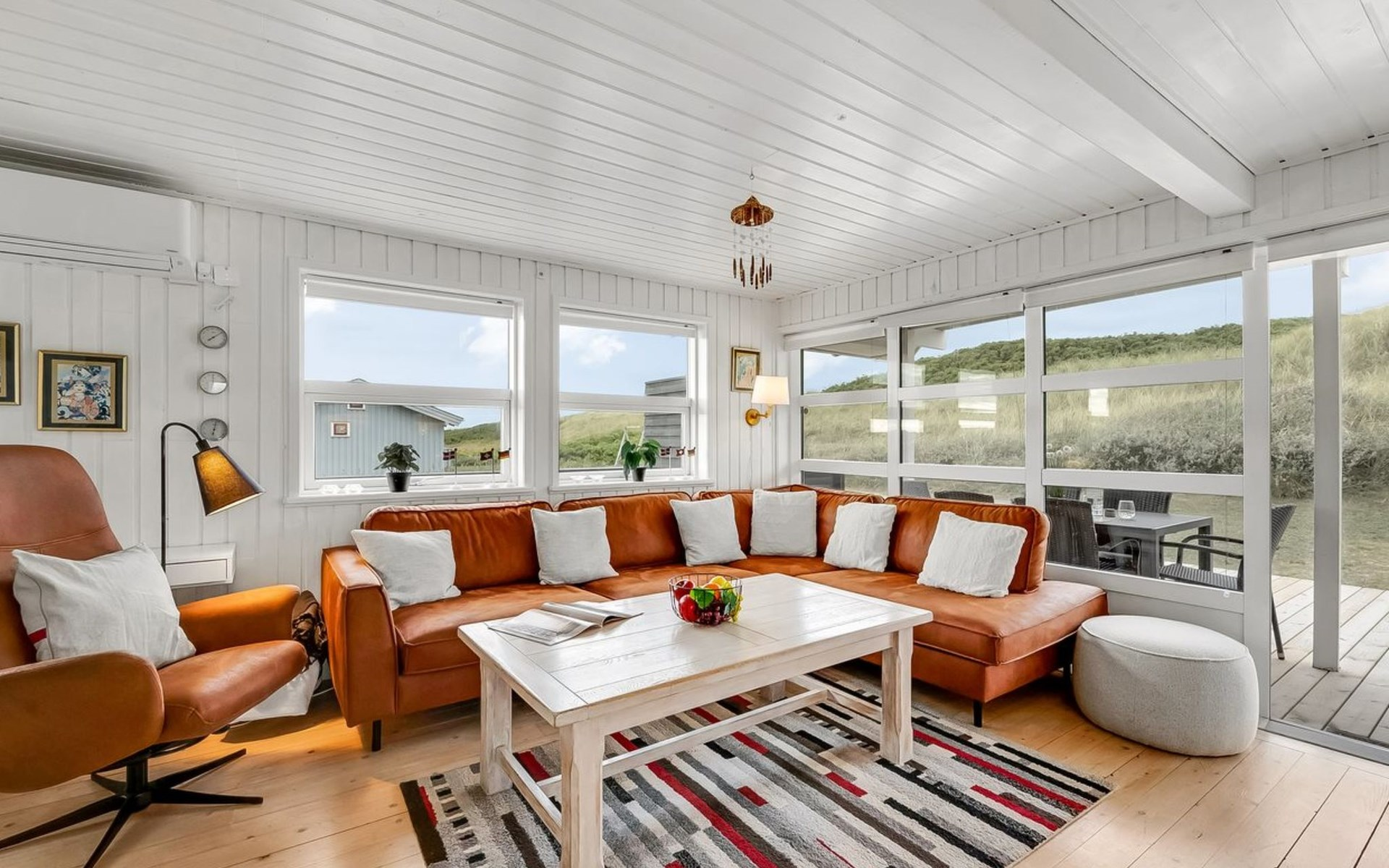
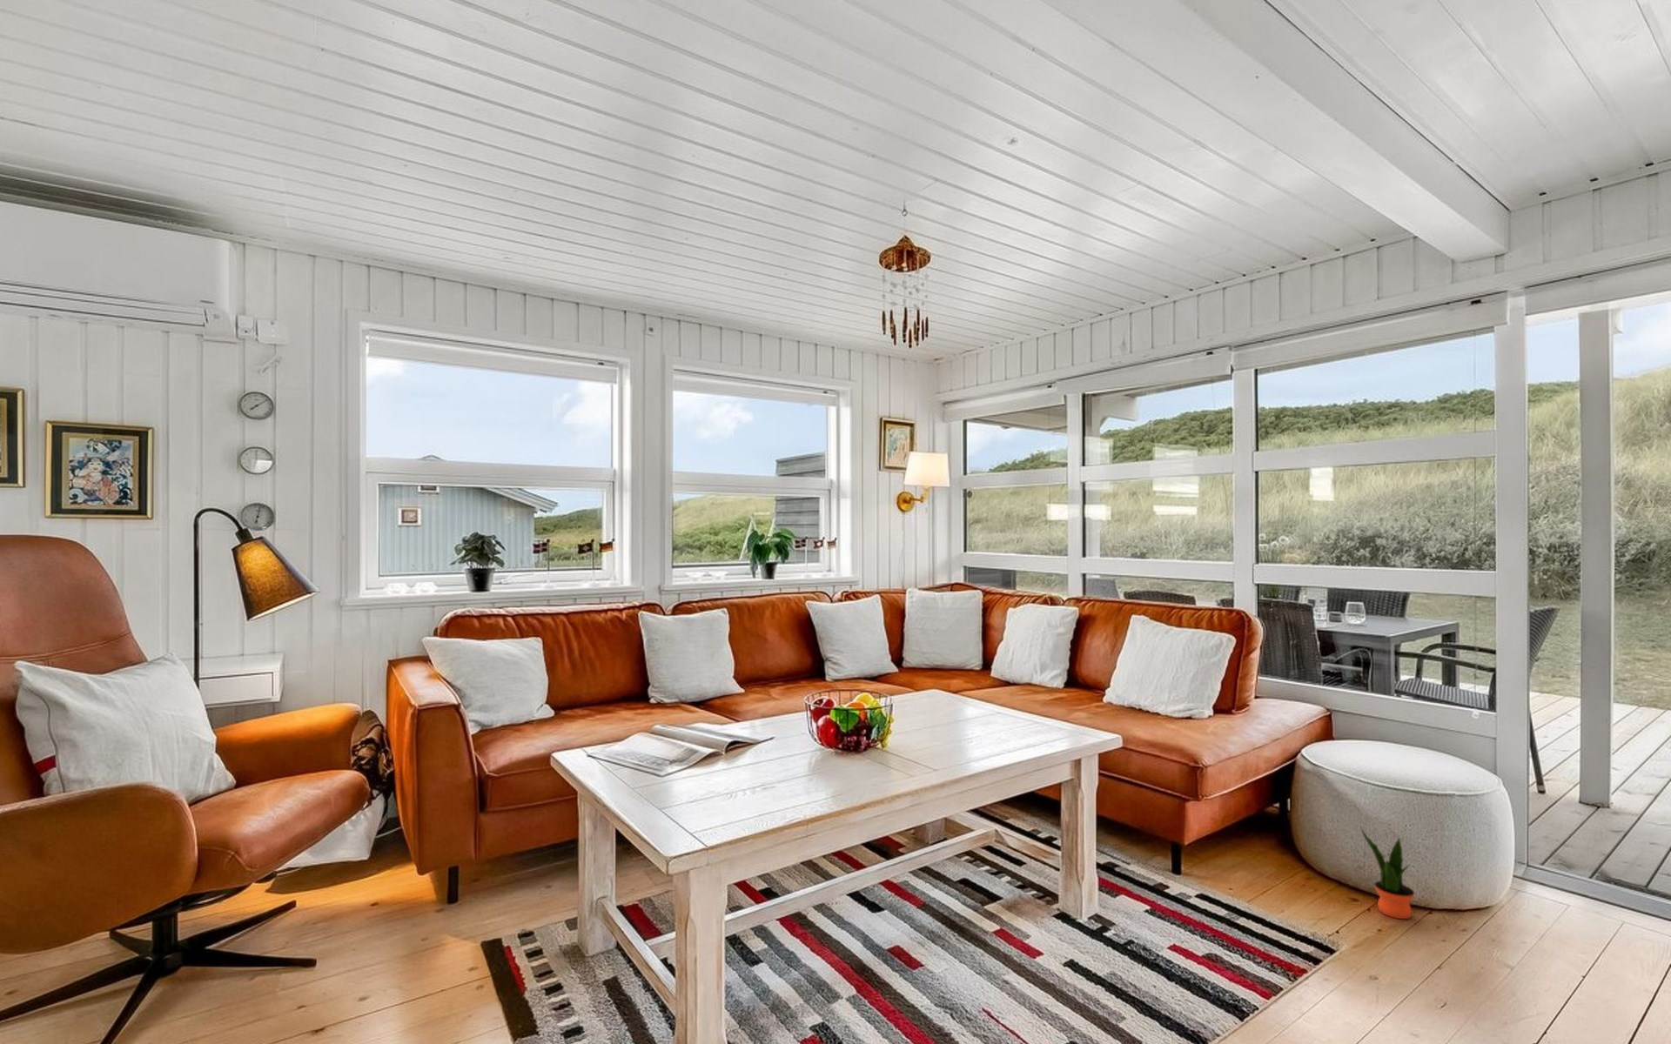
+ potted plant (1386, 872)
